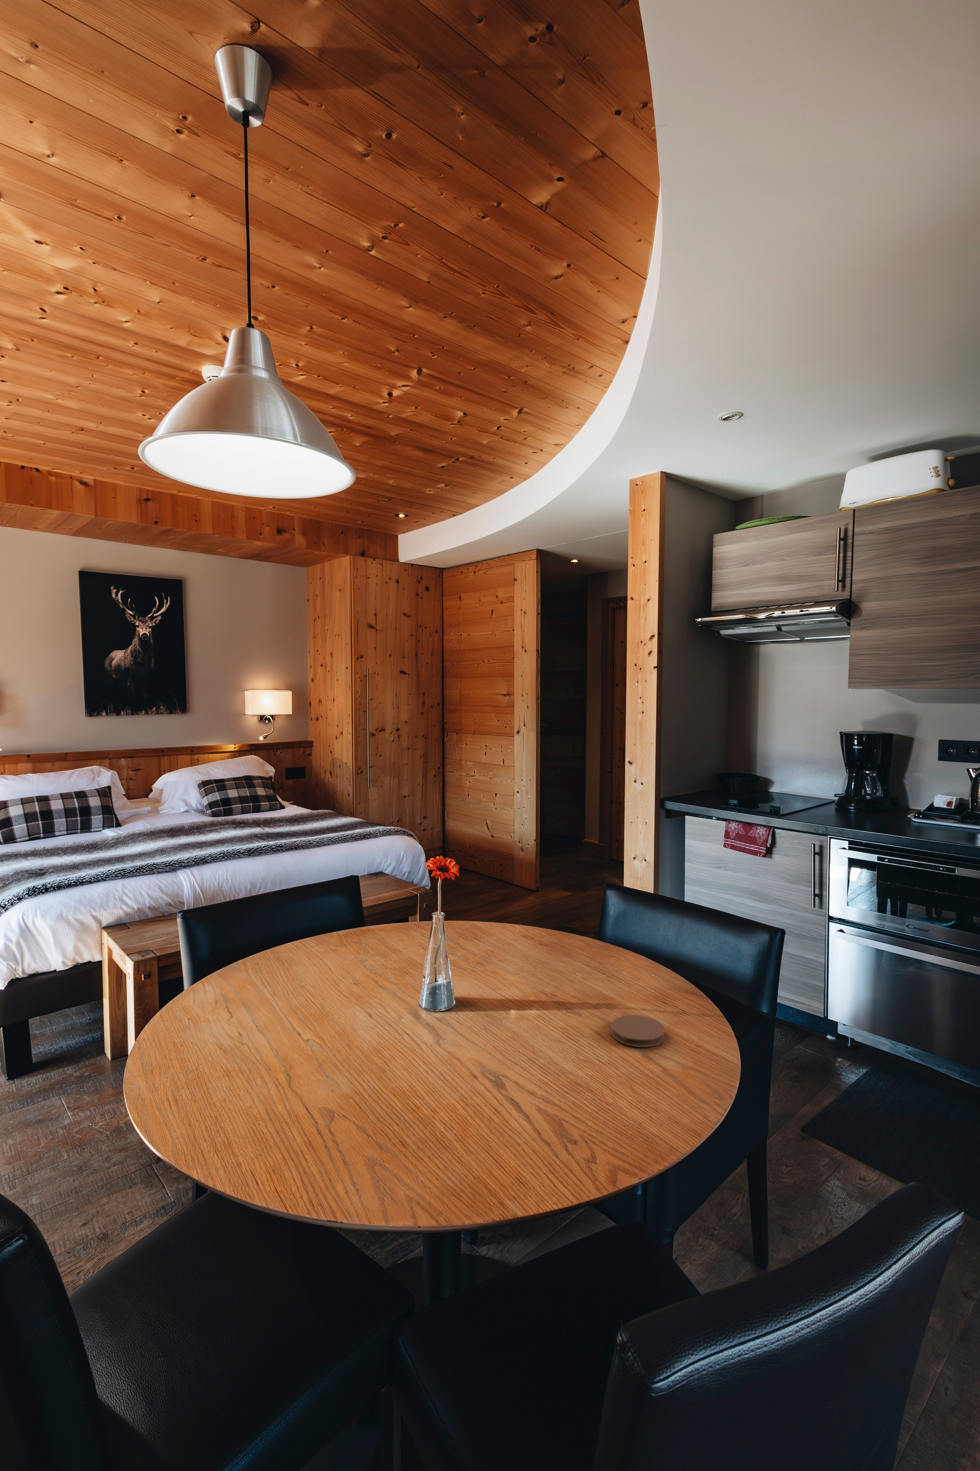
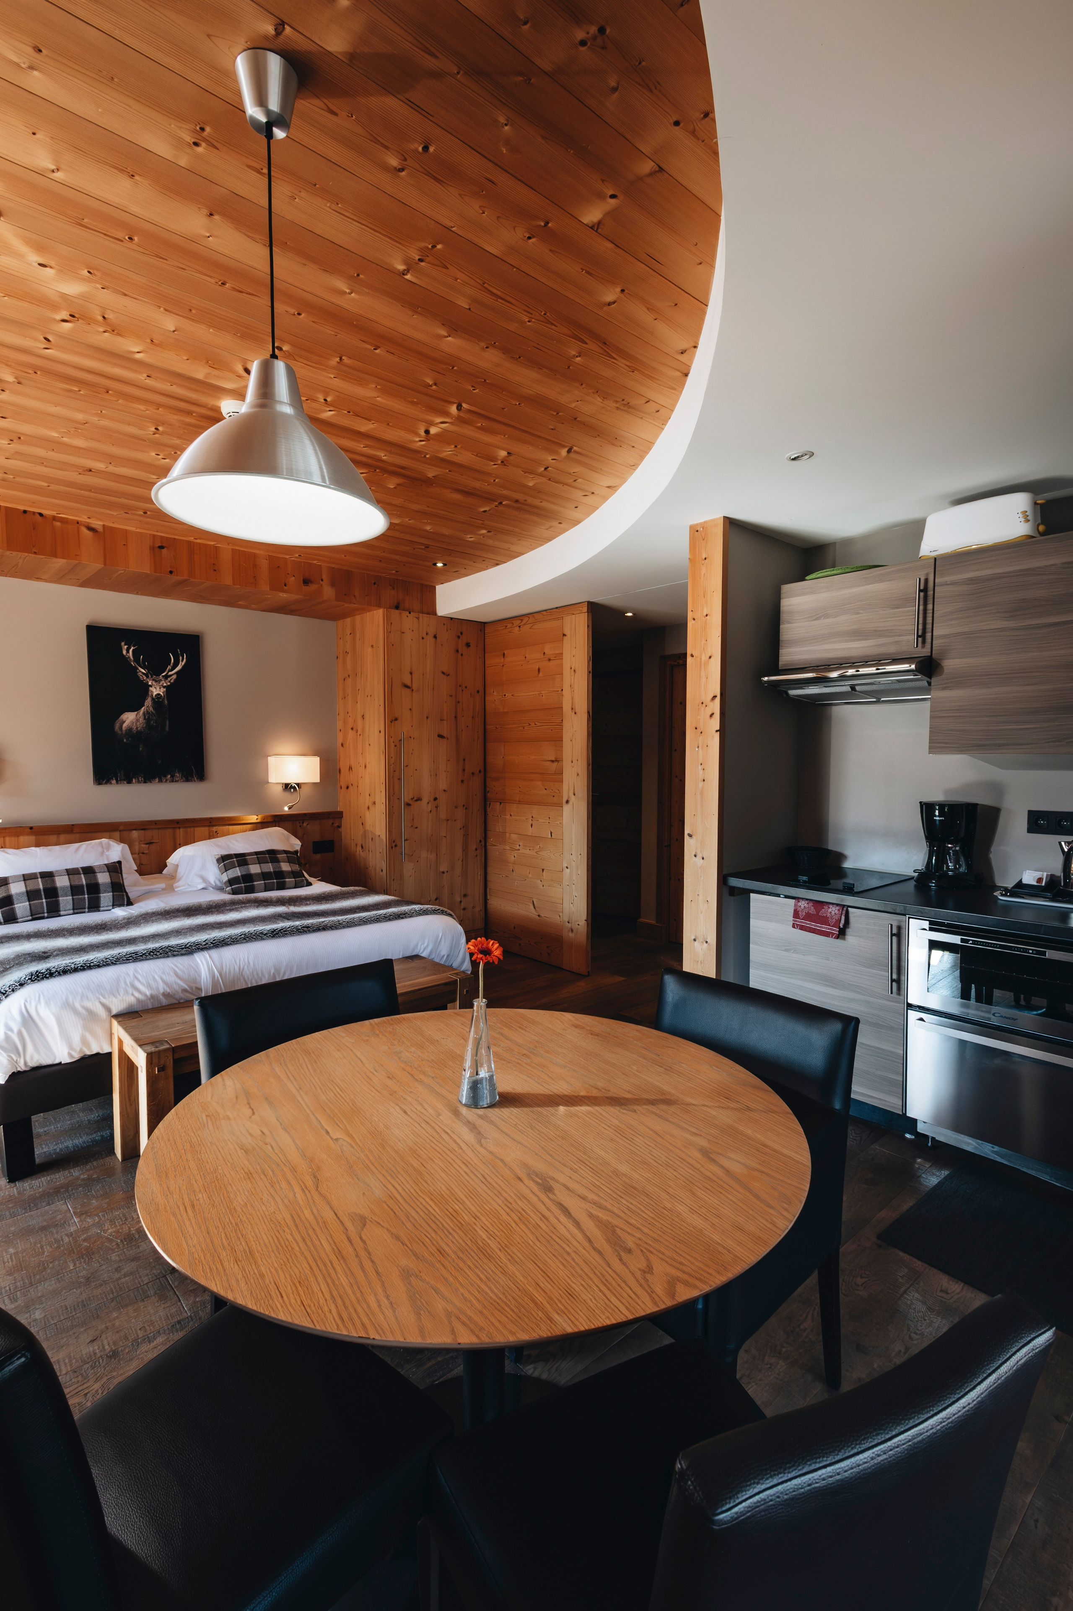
- coaster (638, 1030)
